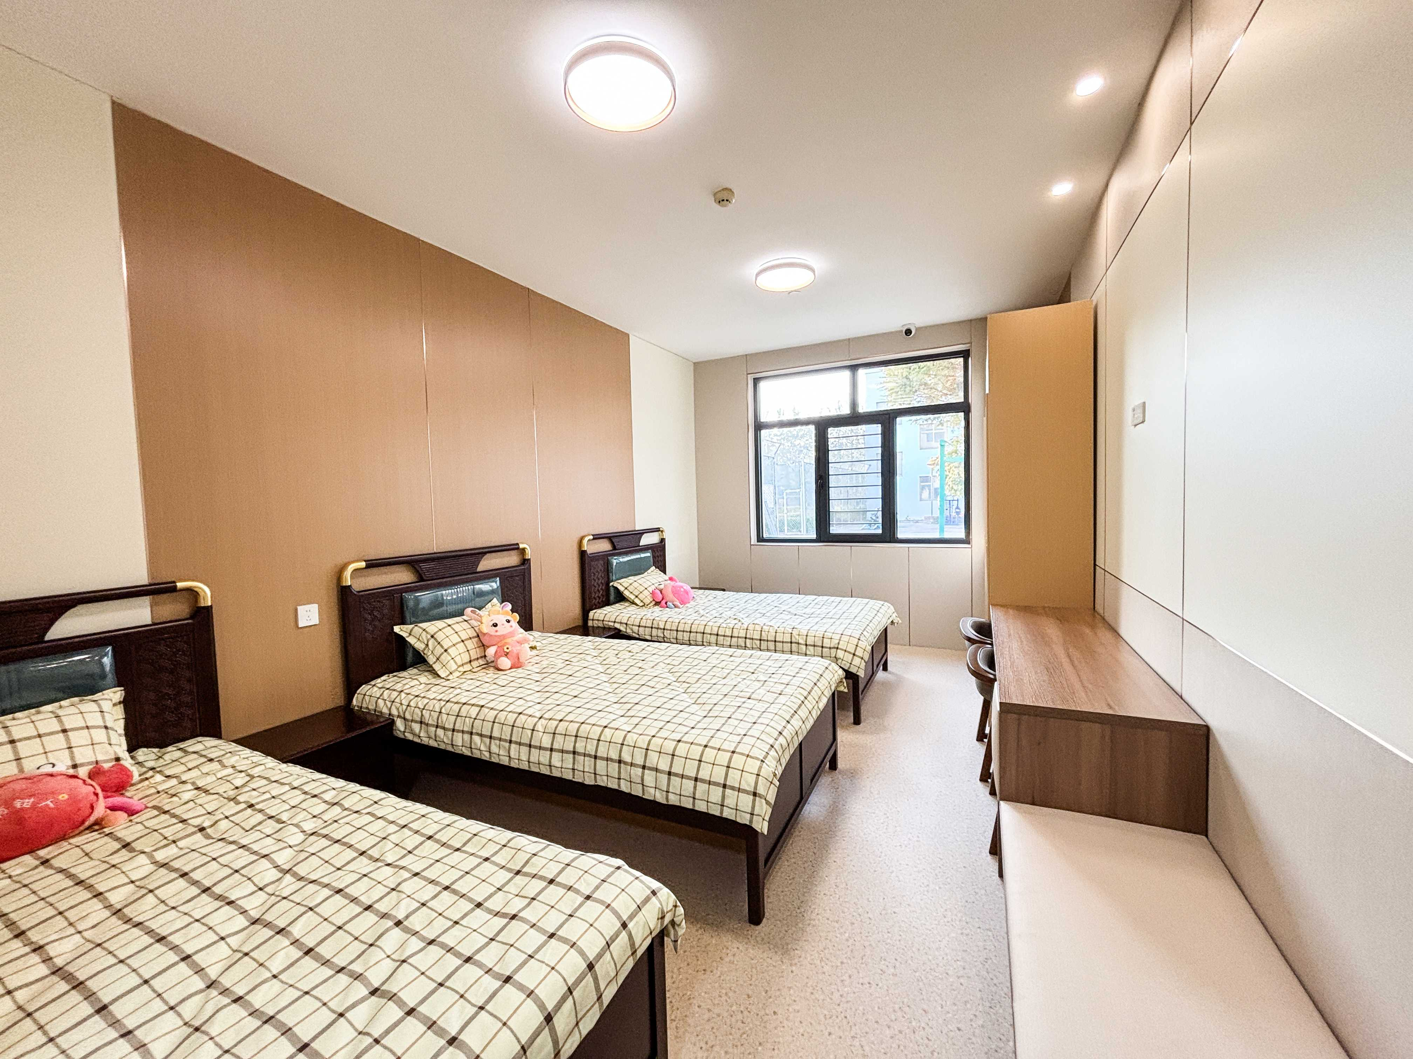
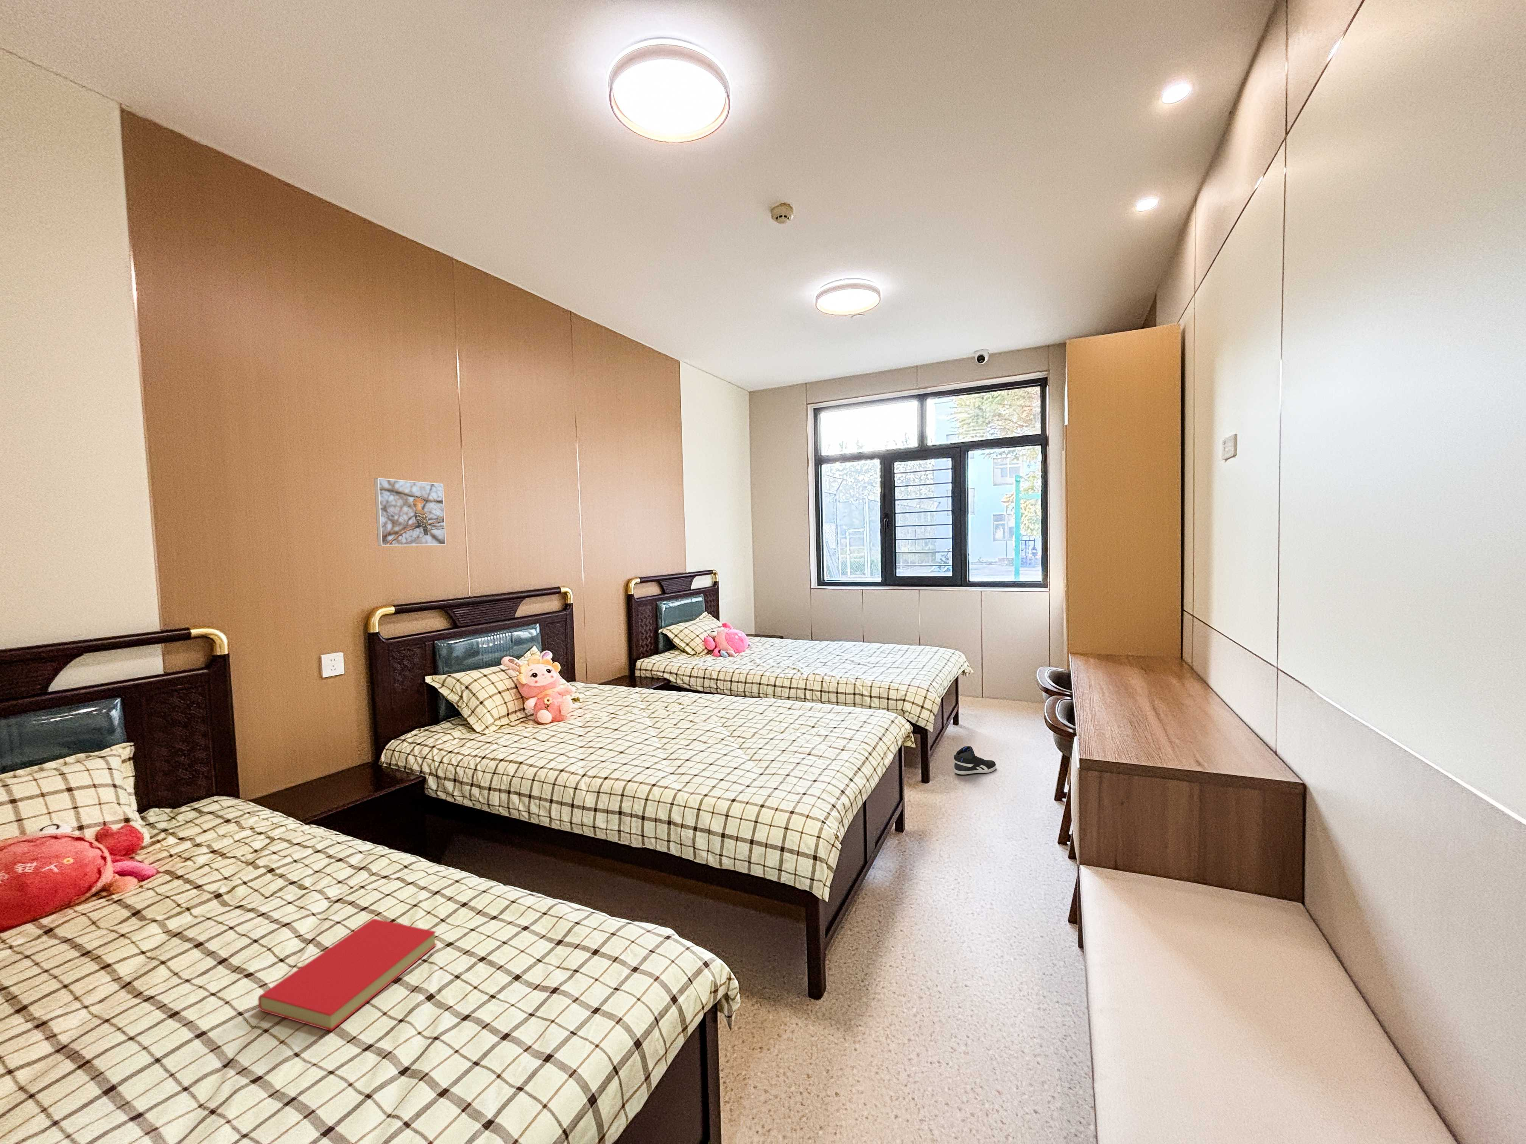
+ sneaker (976, 758)
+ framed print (412, 513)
+ book (353, 967)
